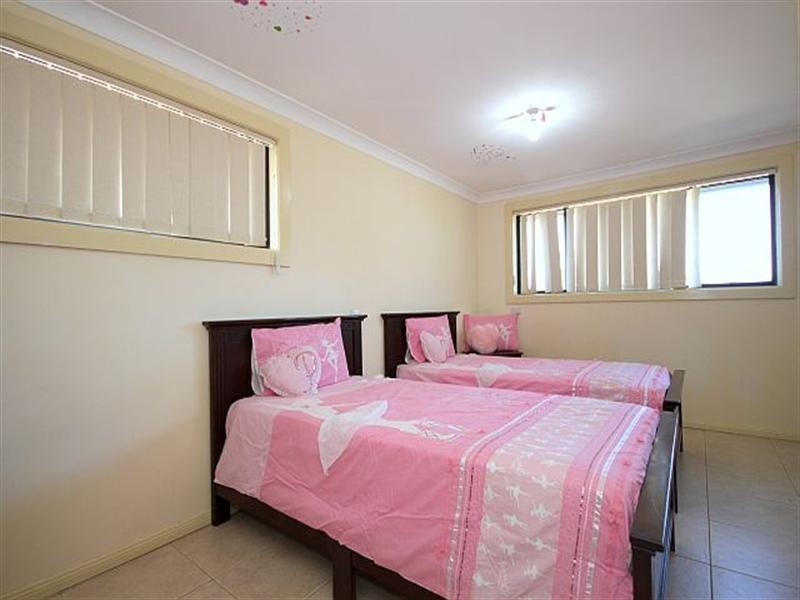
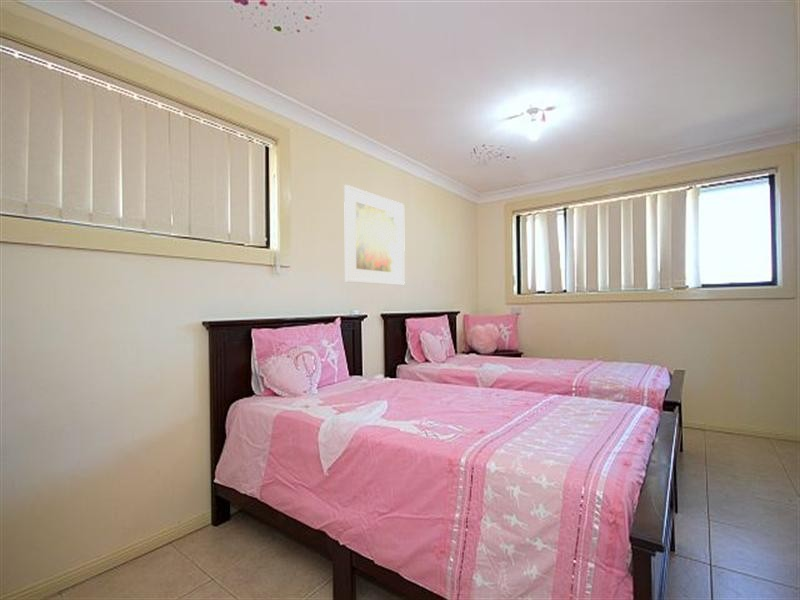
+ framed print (377, 239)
